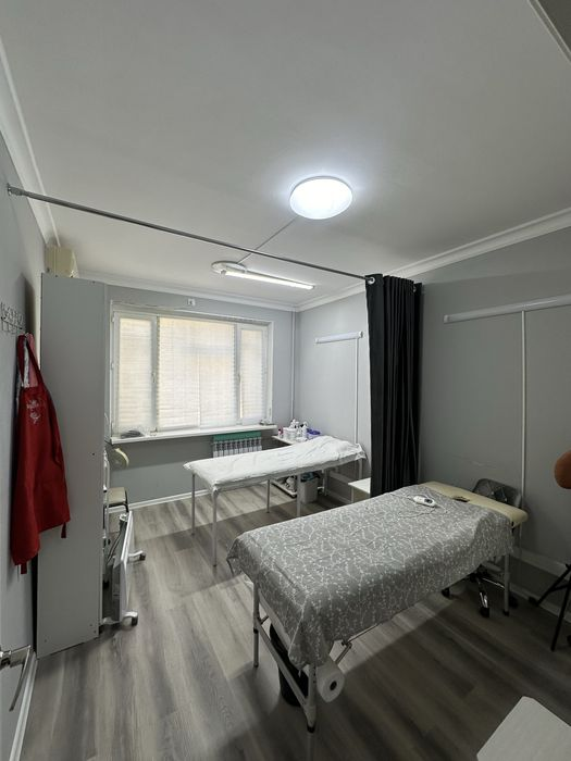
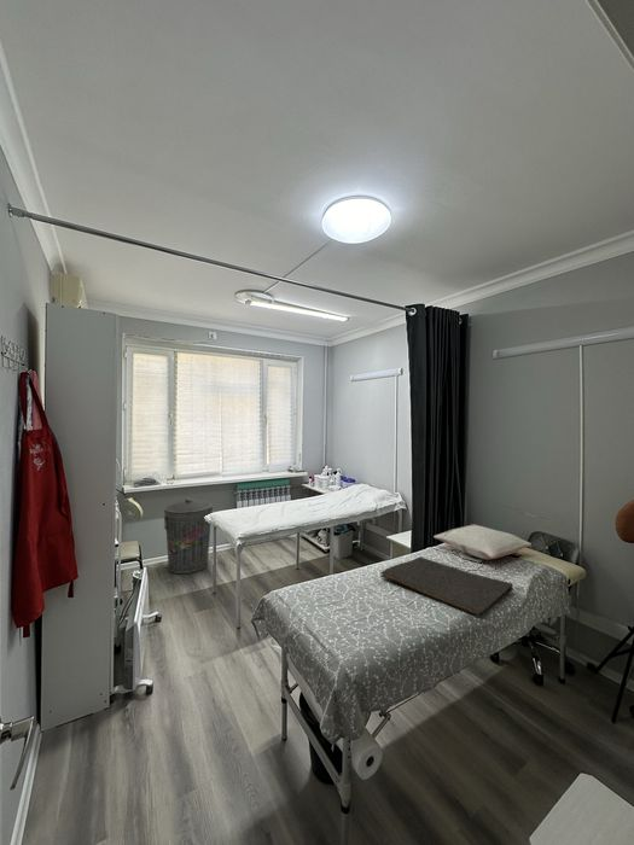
+ hand towel (443, 581)
+ pillow (481, 541)
+ trash can (188, 532)
